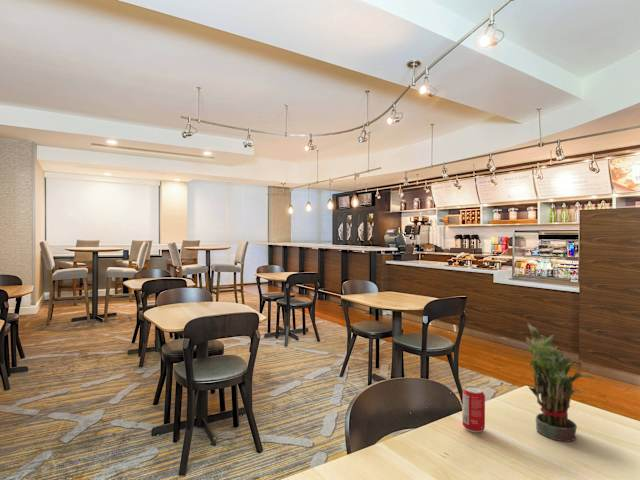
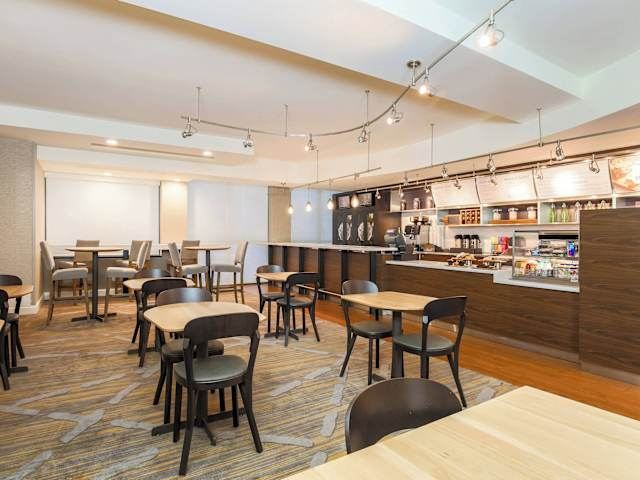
- potted plant (550, 378)
- beverage can (473, 408)
